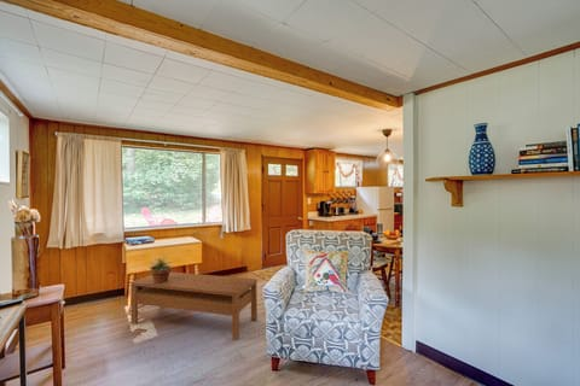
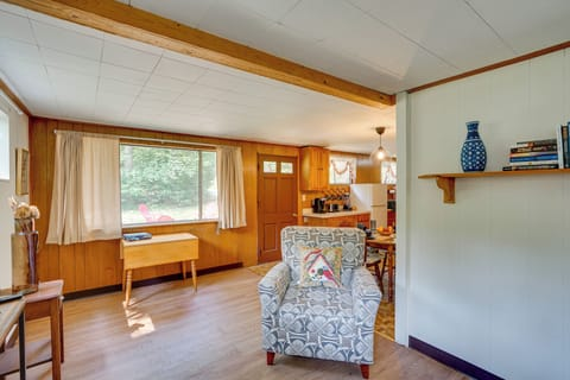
- coffee table (195, 300)
- potted plant (161, 268)
